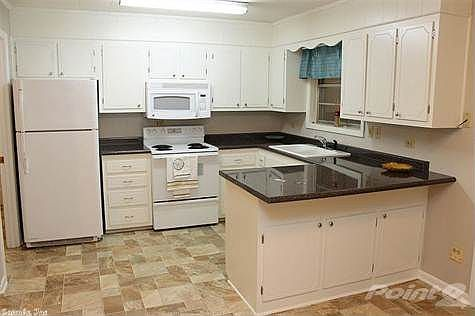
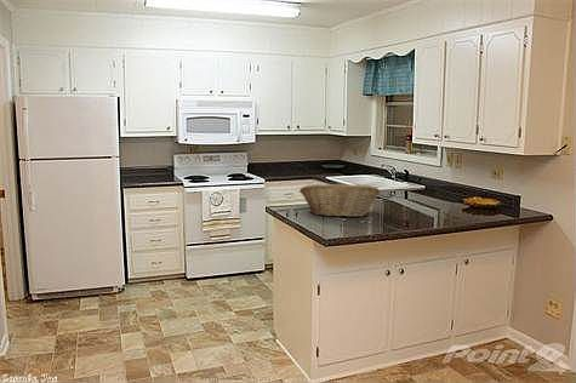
+ fruit basket (338, 196)
